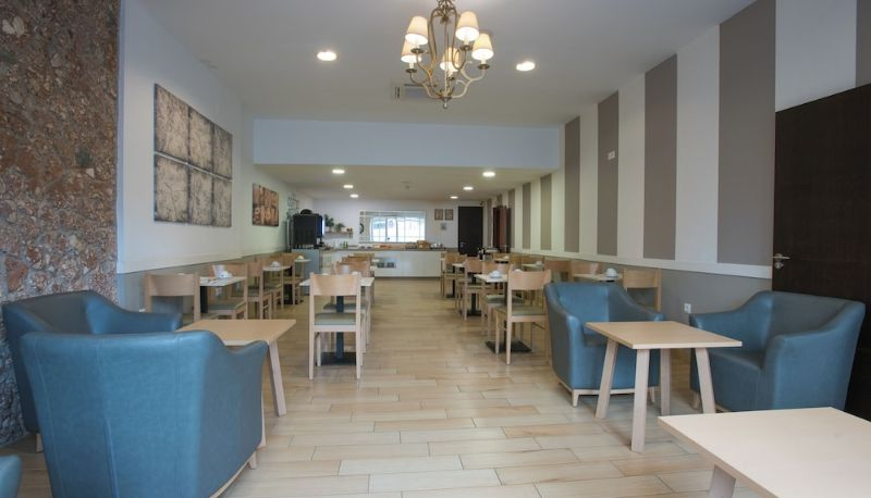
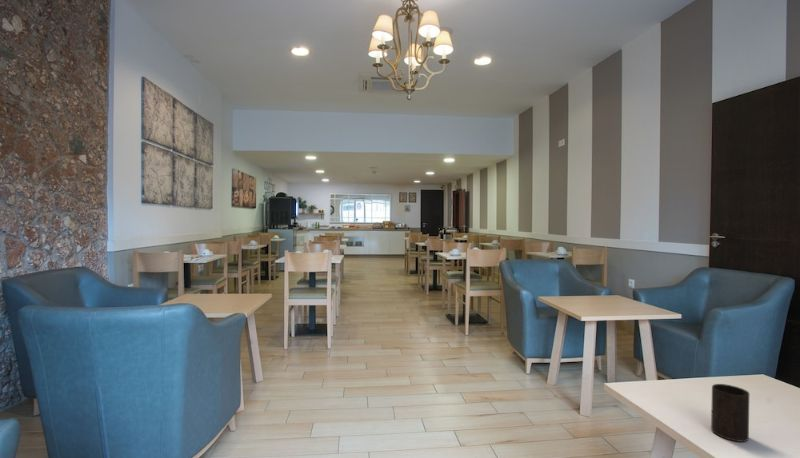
+ cup (729, 411)
